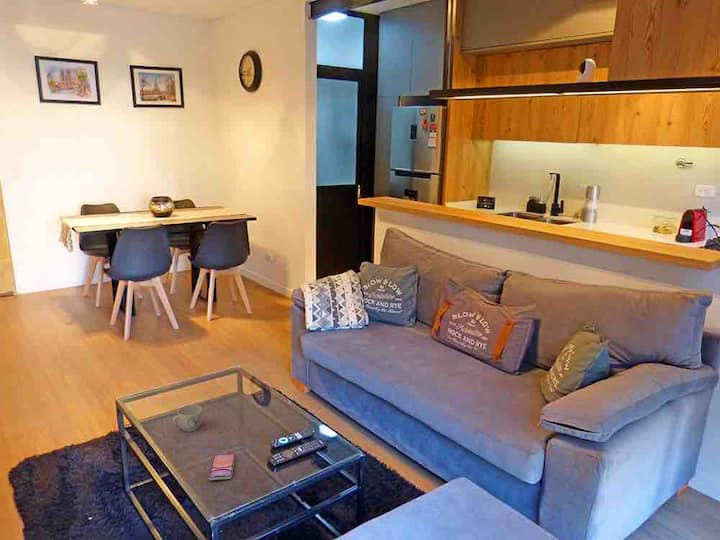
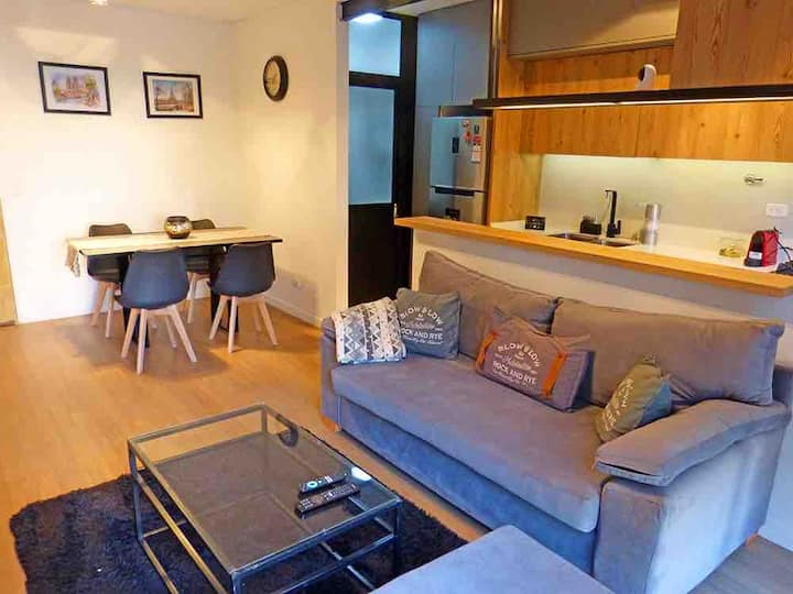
- mug (187, 419)
- smartphone (222, 466)
